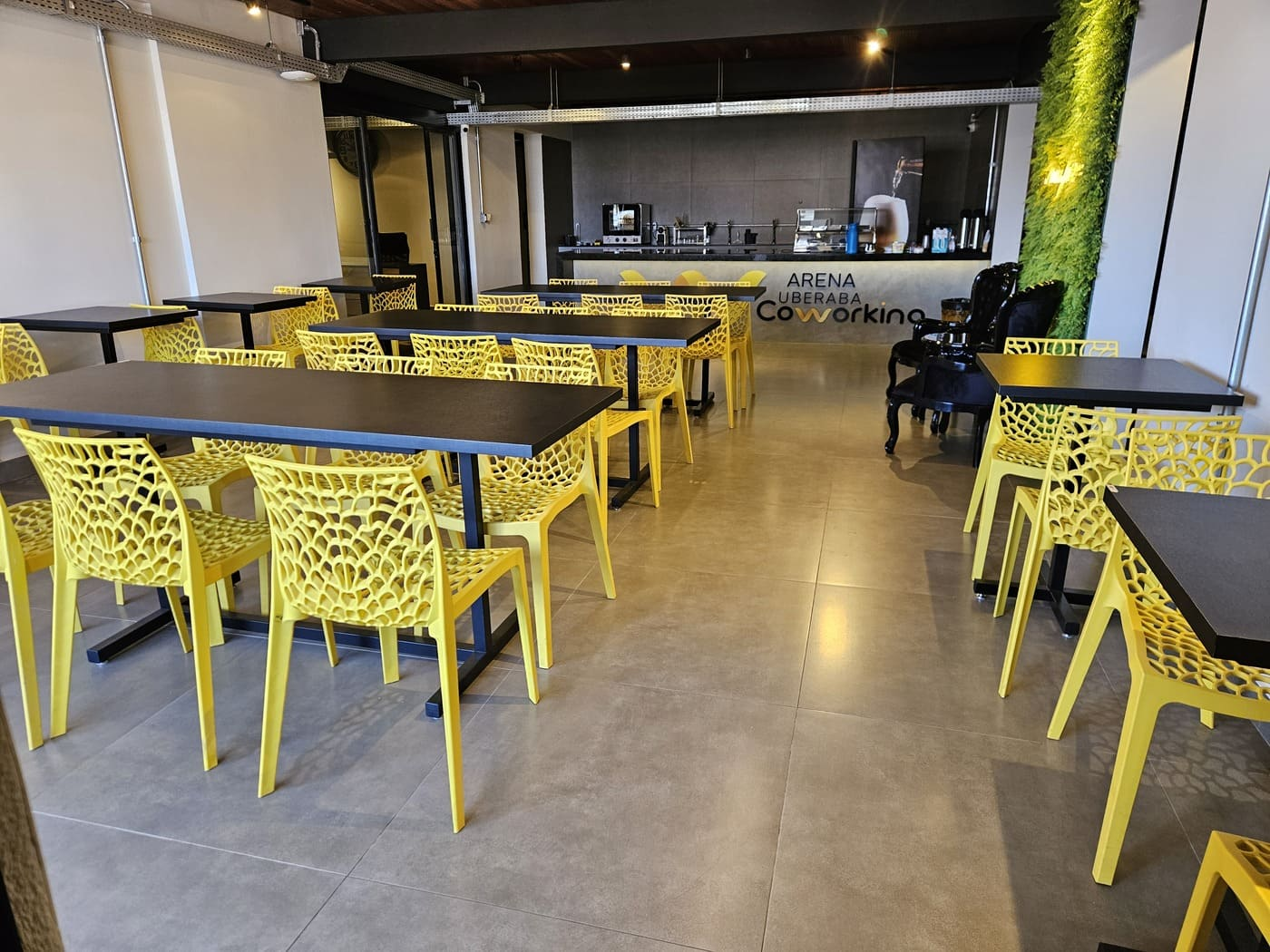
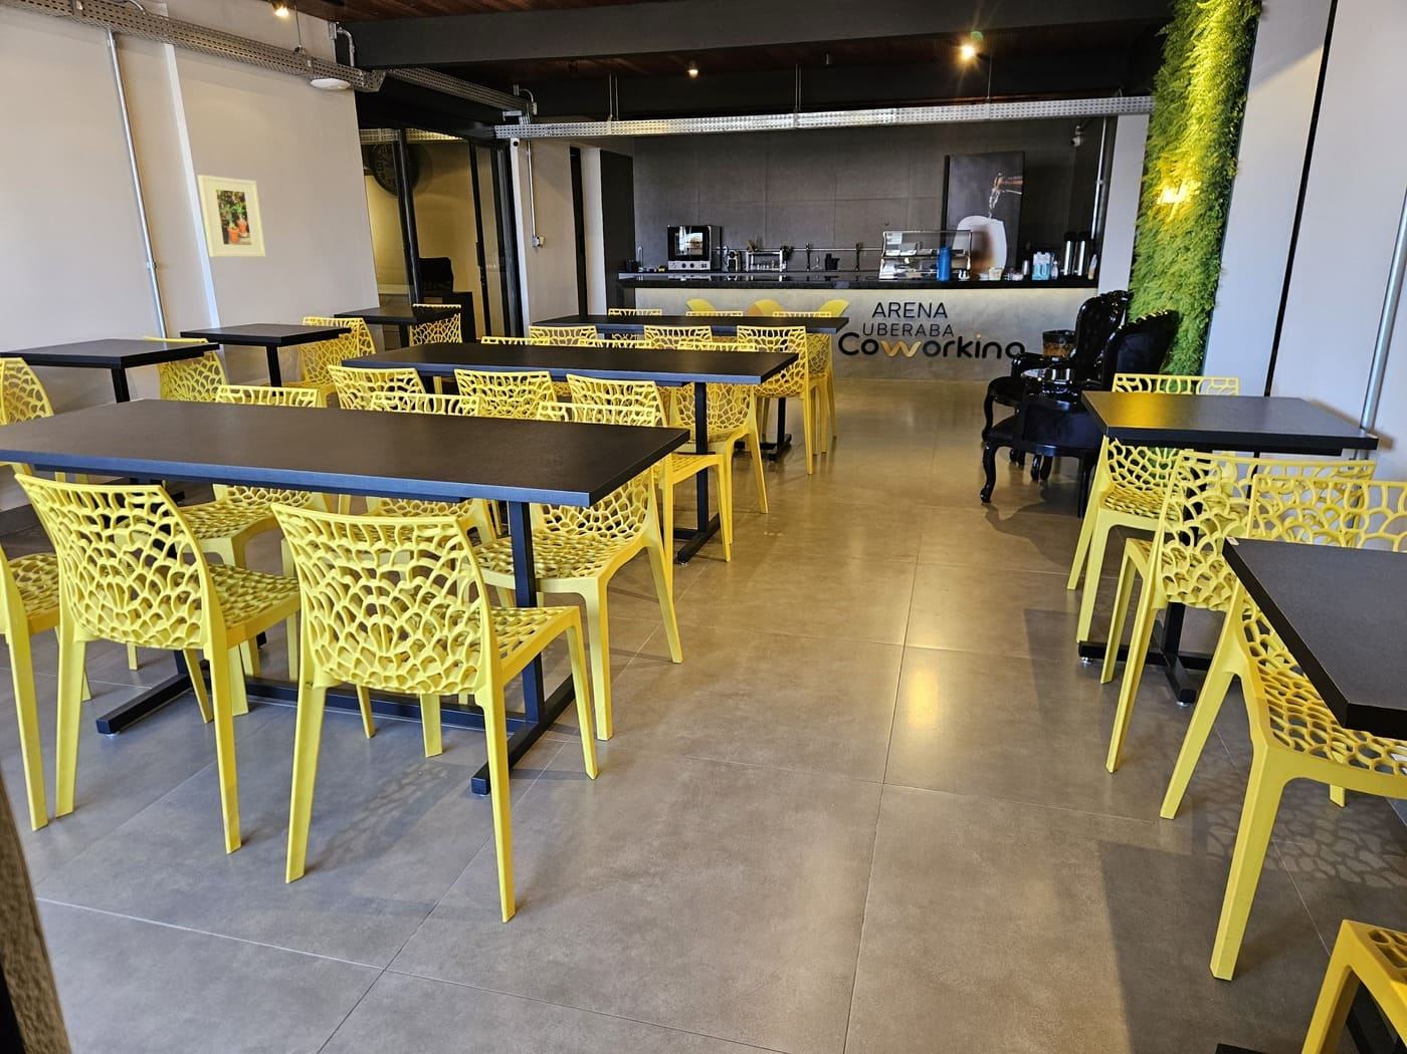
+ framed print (233, 218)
